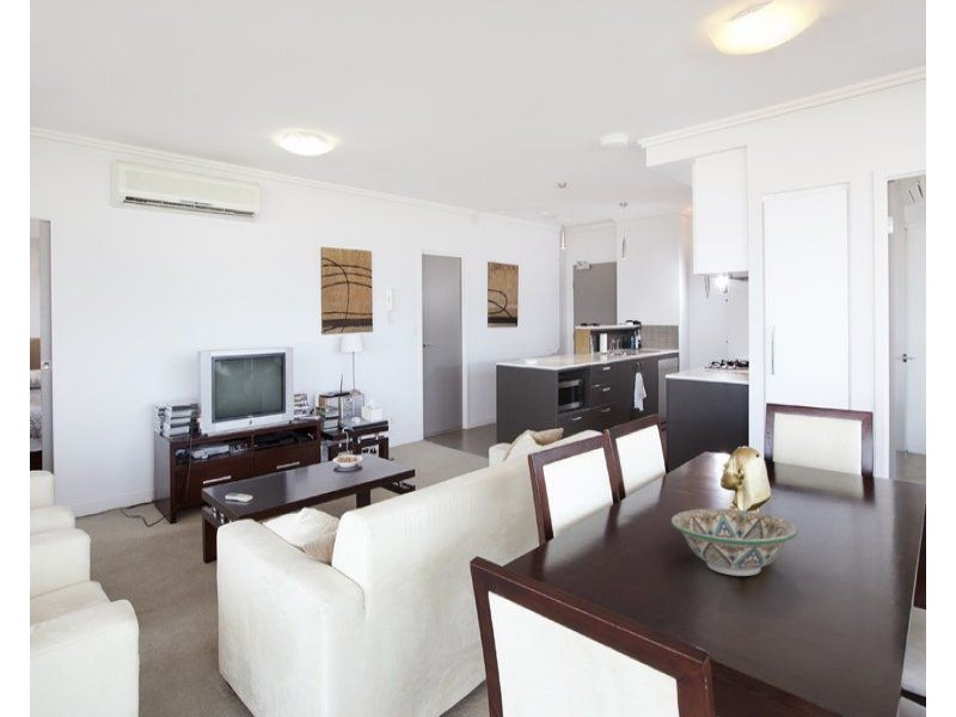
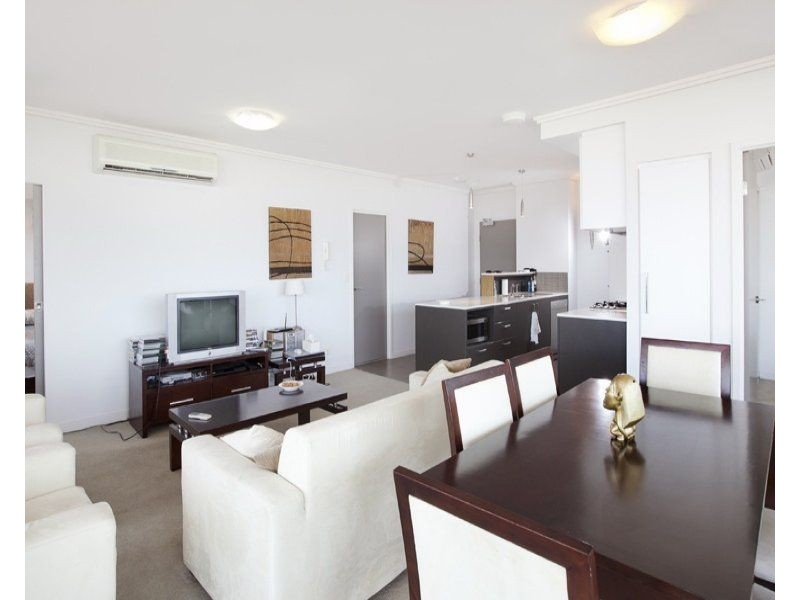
- decorative bowl (731, 544)
